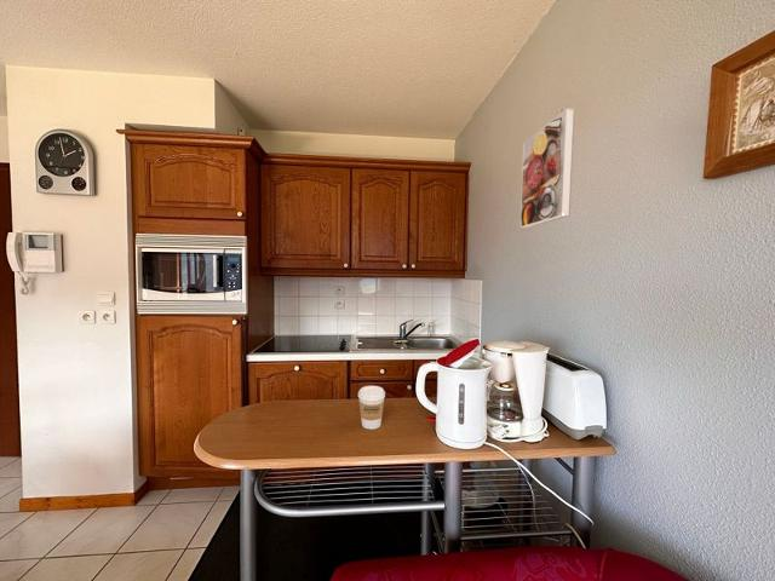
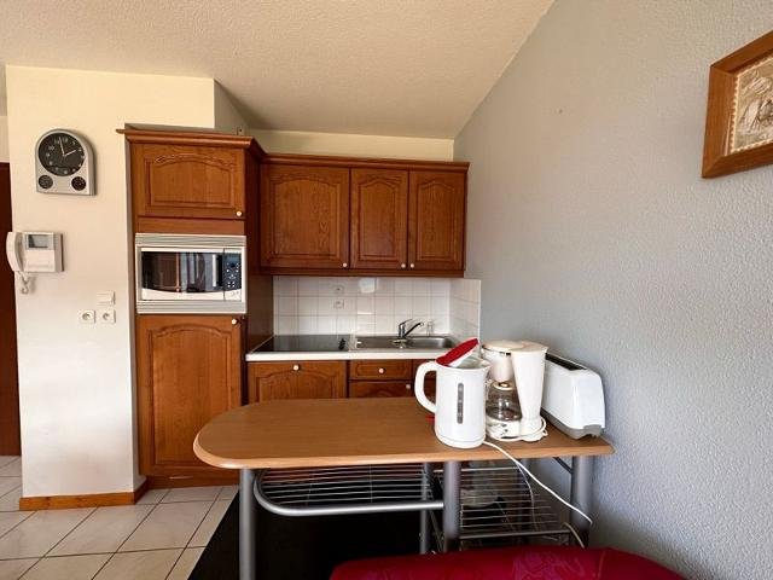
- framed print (544, 174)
- coffee cup (371, 407)
